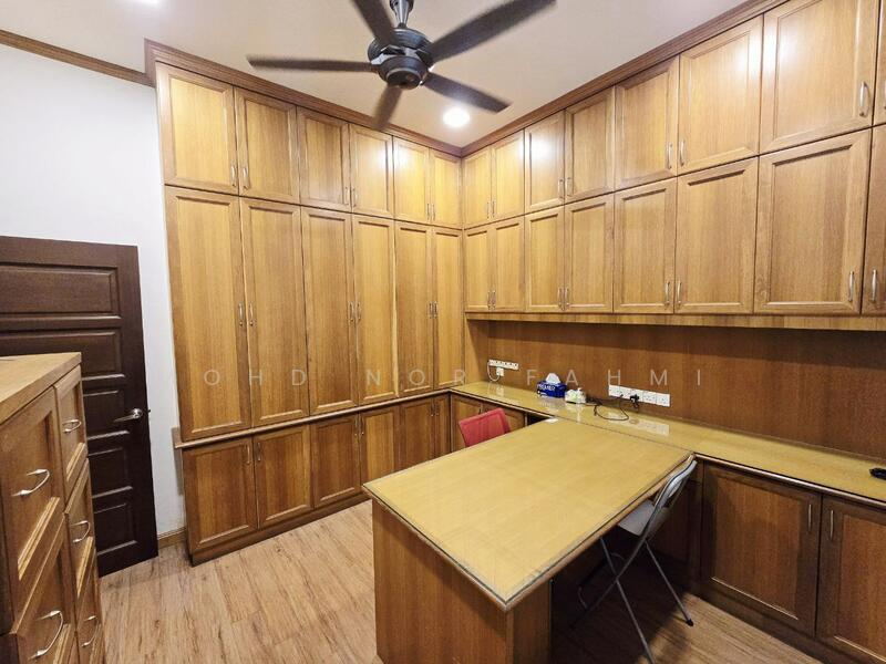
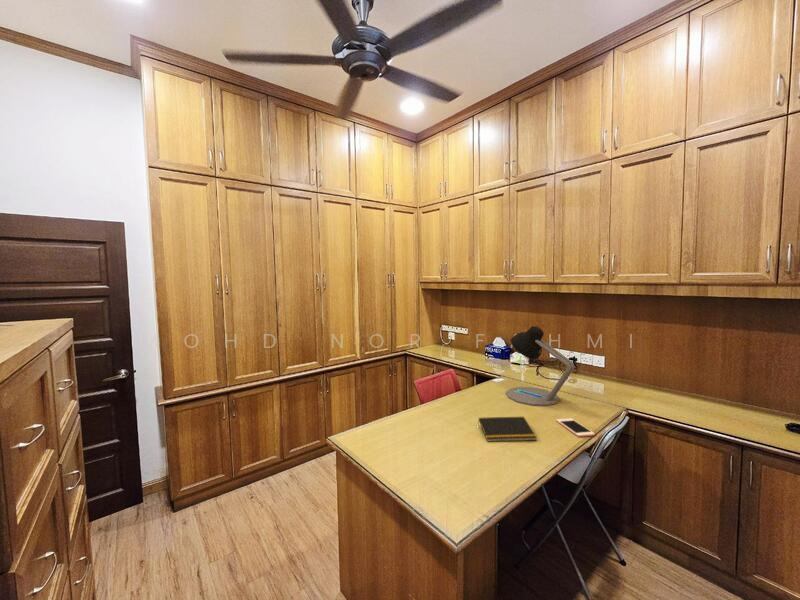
+ desk lamp (537, 358)
+ cell phone (574, 427)
+ notepad (506, 428)
